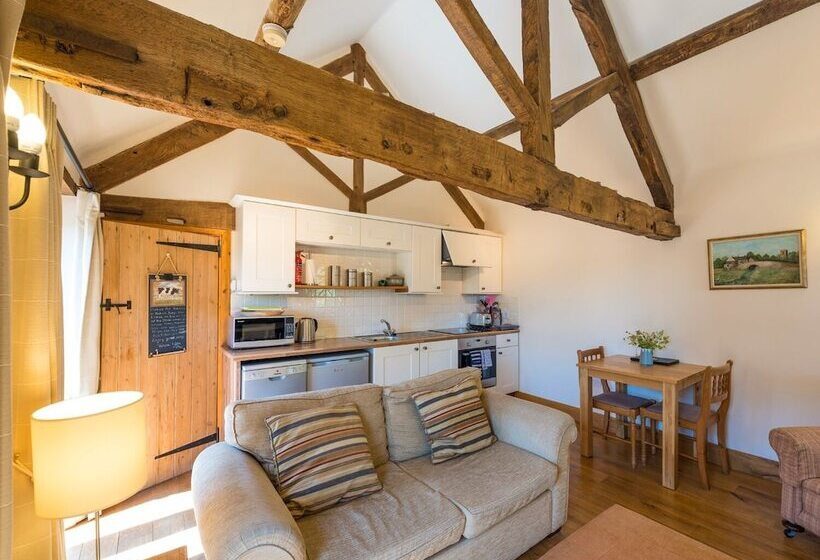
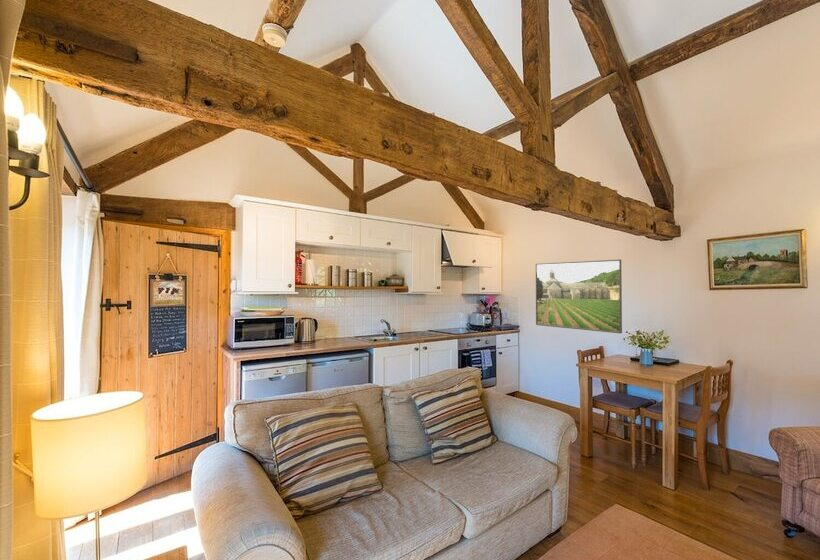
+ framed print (574, 295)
